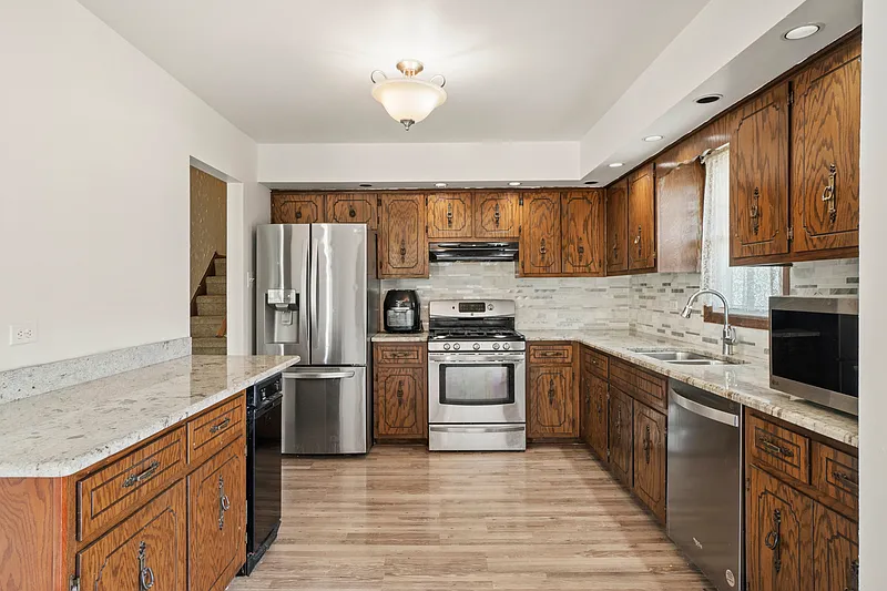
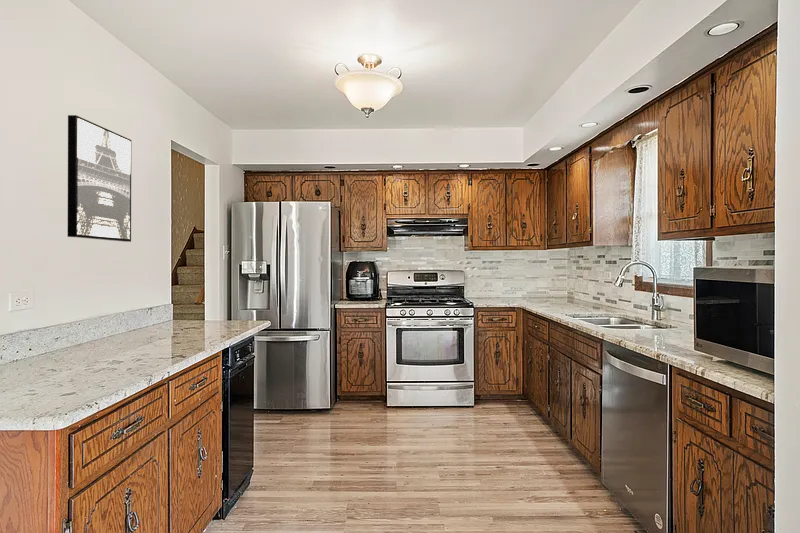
+ wall art (102, 184)
